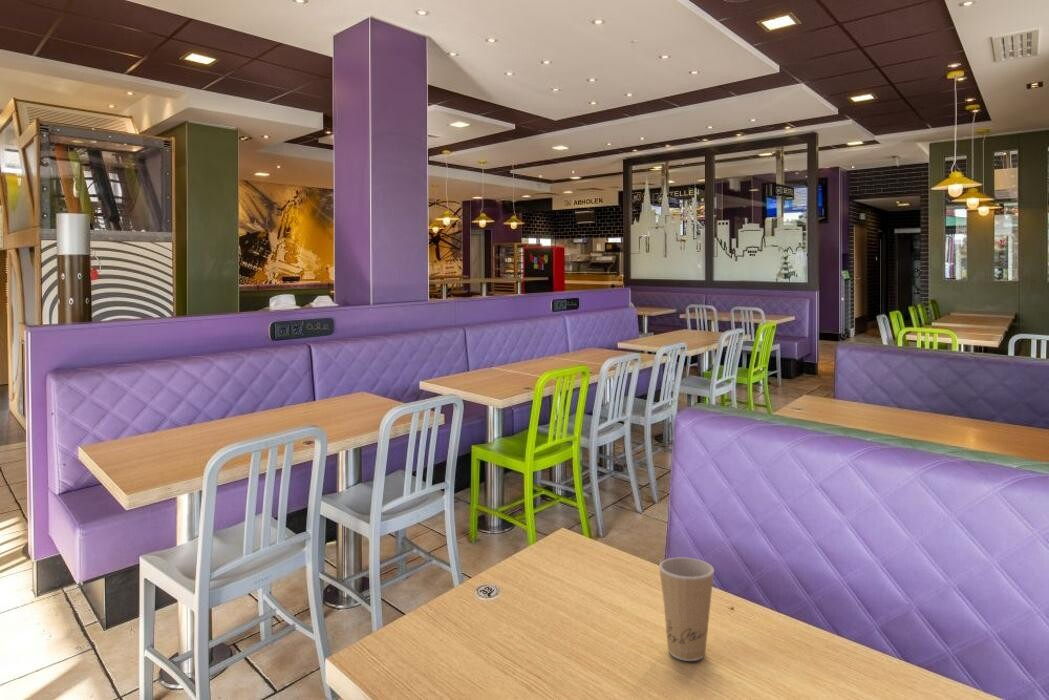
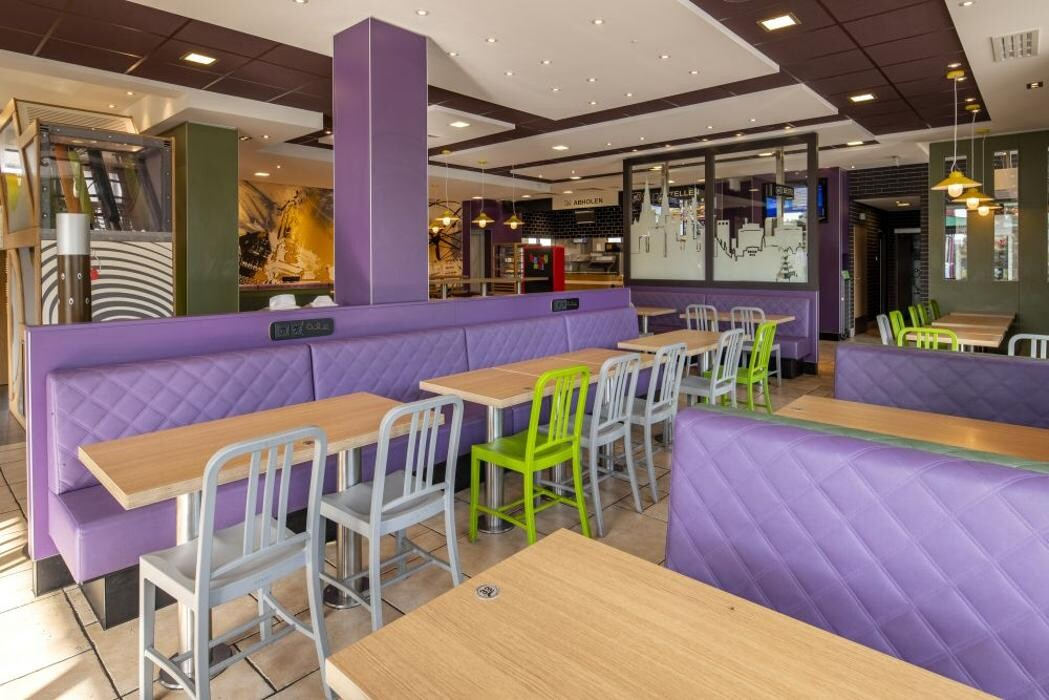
- paper cup (686, 609)
